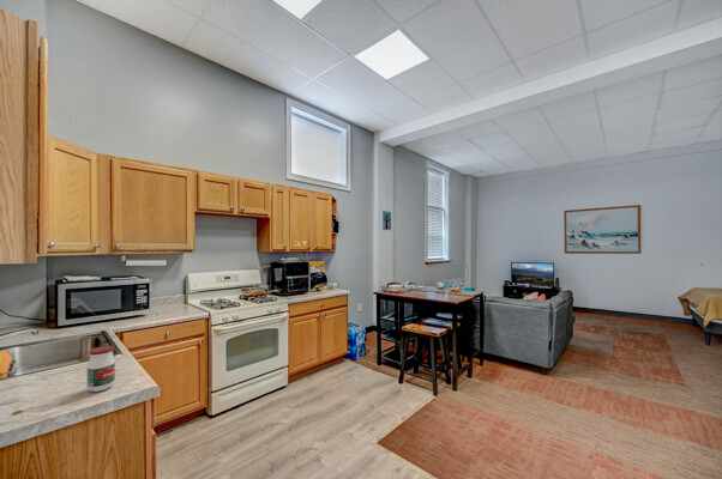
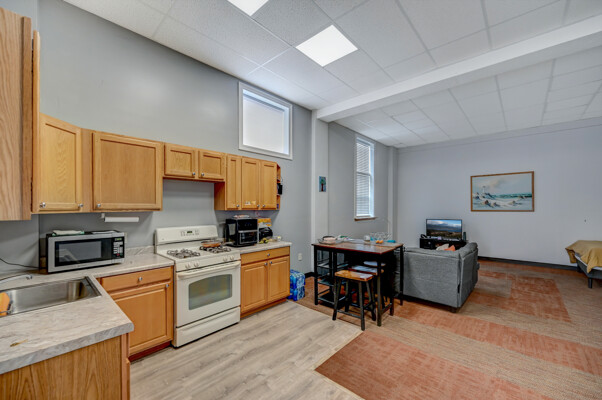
- jar (101, 368)
